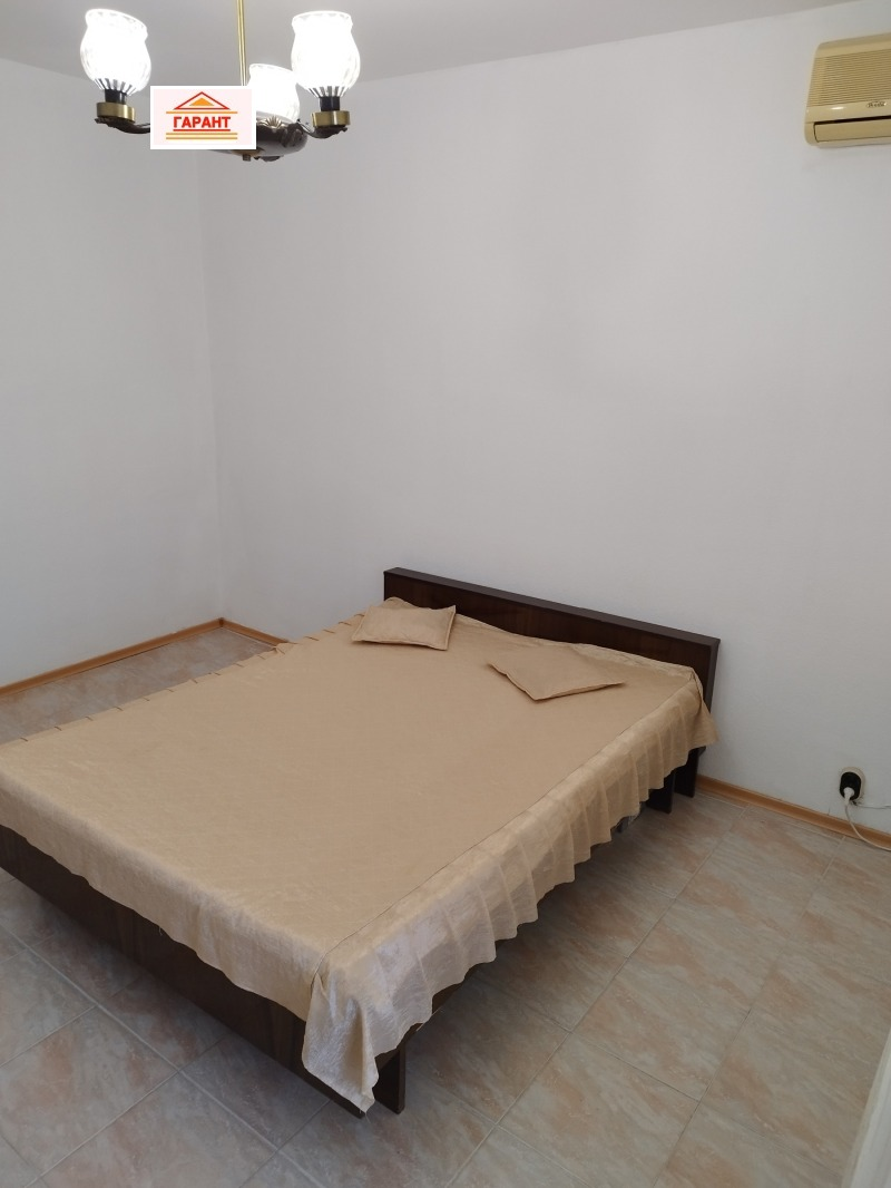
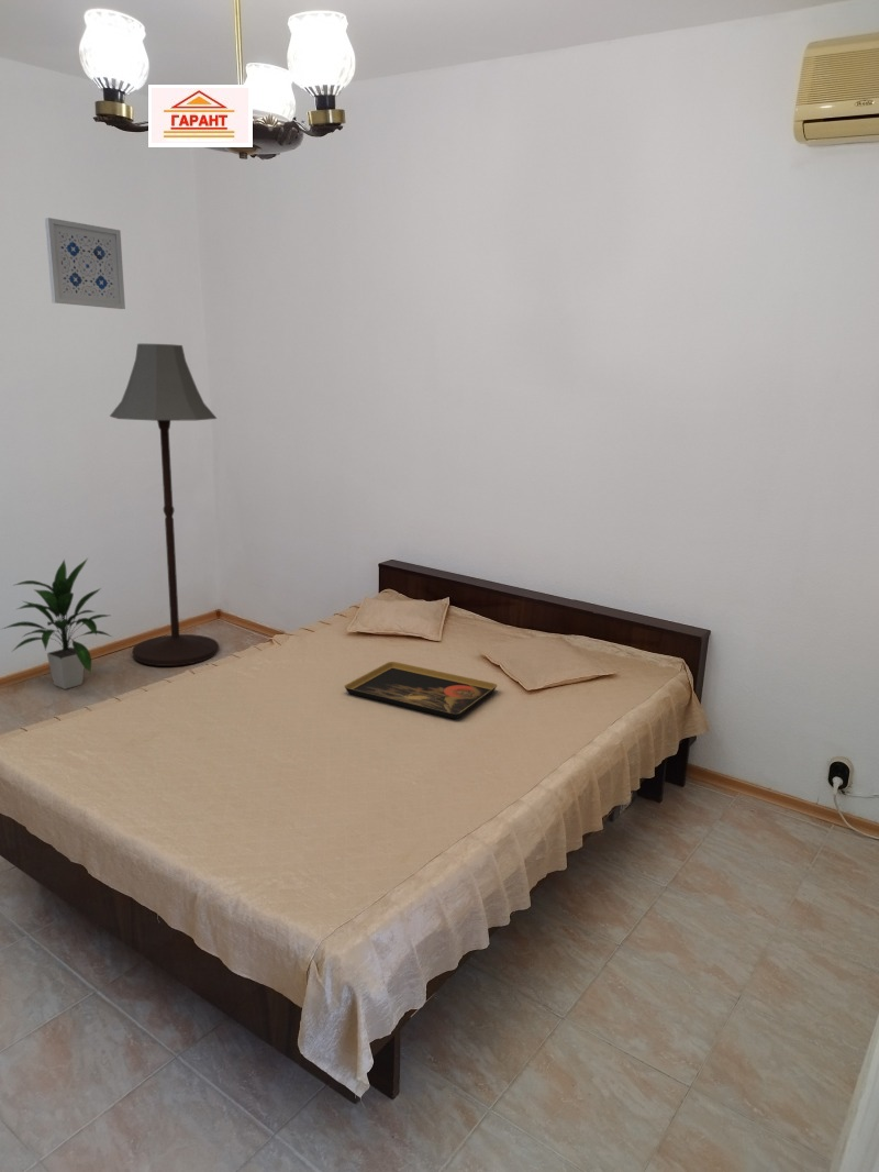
+ indoor plant (63, 624)
+ wall art (87, 265)
+ decorative tray (421, 688)
+ floor lamp (168, 505)
